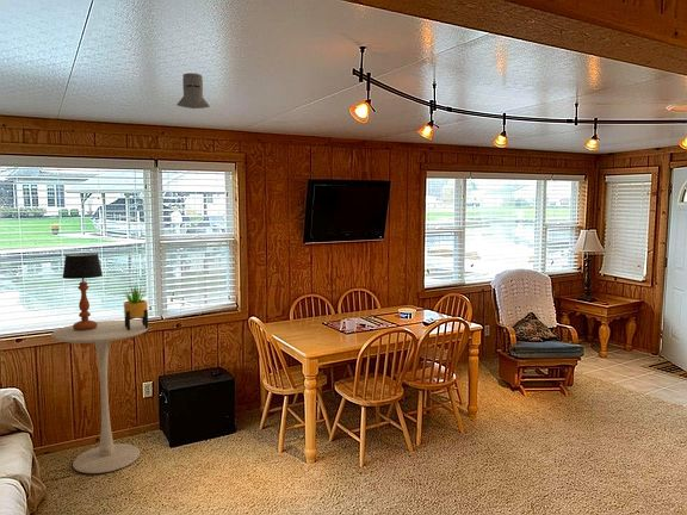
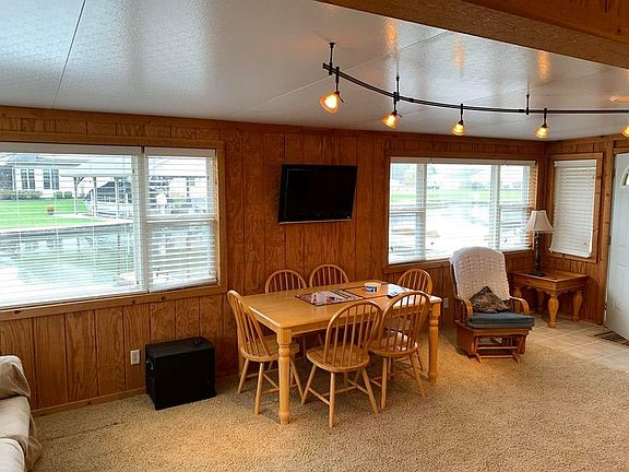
- table lamp (83, 291)
- knight helmet (192, 93)
- pedestal table (104, 395)
- potted plant (135, 305)
